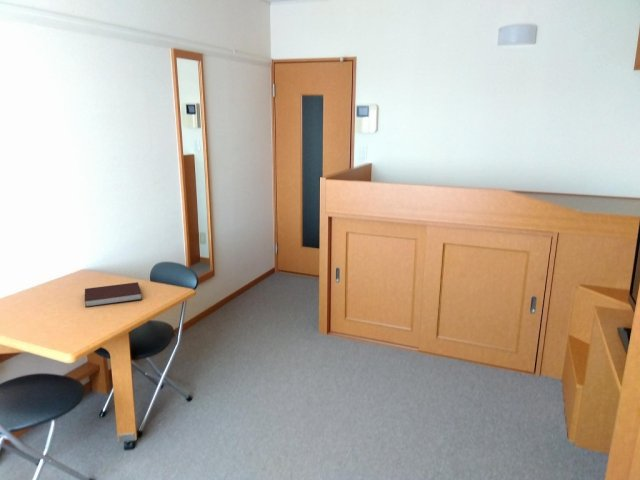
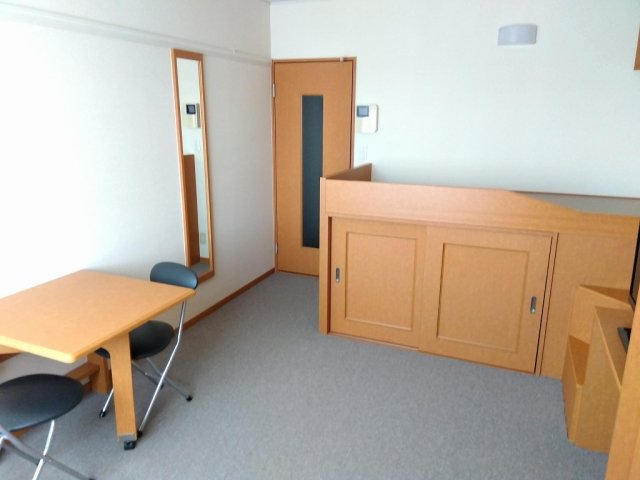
- notebook (113, 293)
